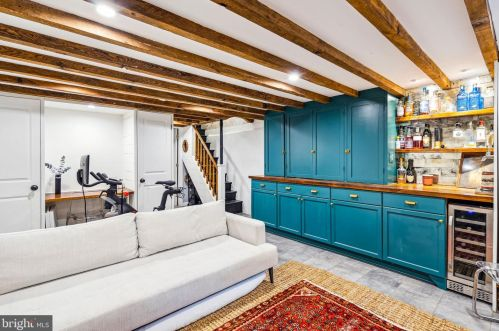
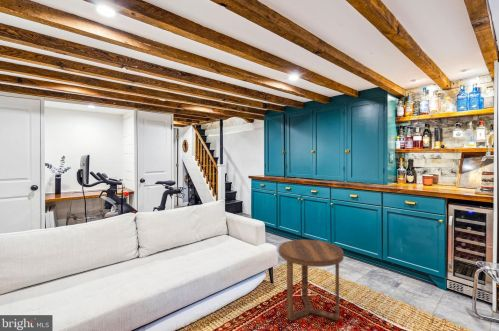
+ side table (307, 280)
